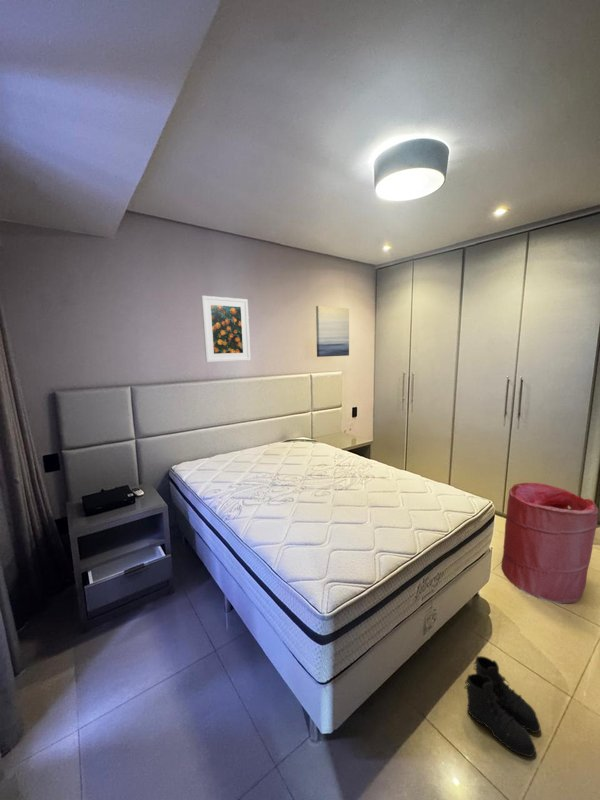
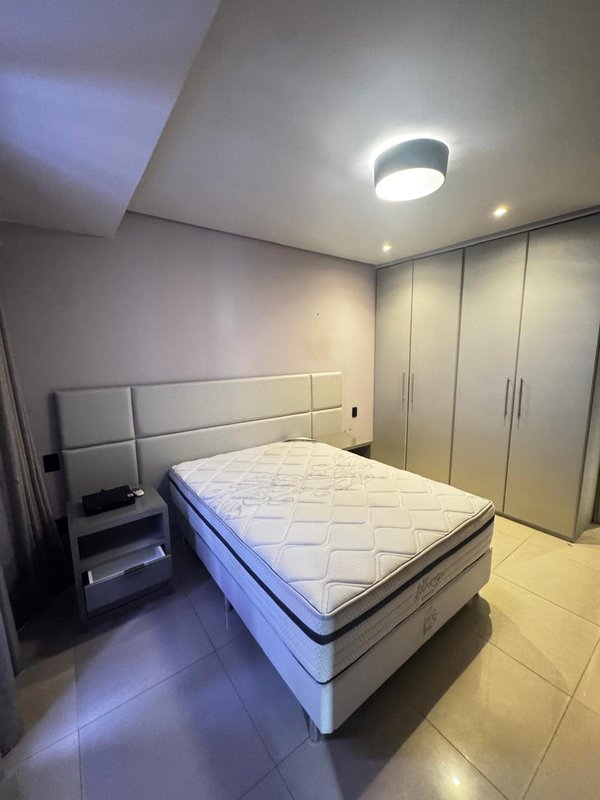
- wall art (333, 332)
- boots (502, 698)
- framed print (227, 329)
- laundry hamper (546, 536)
